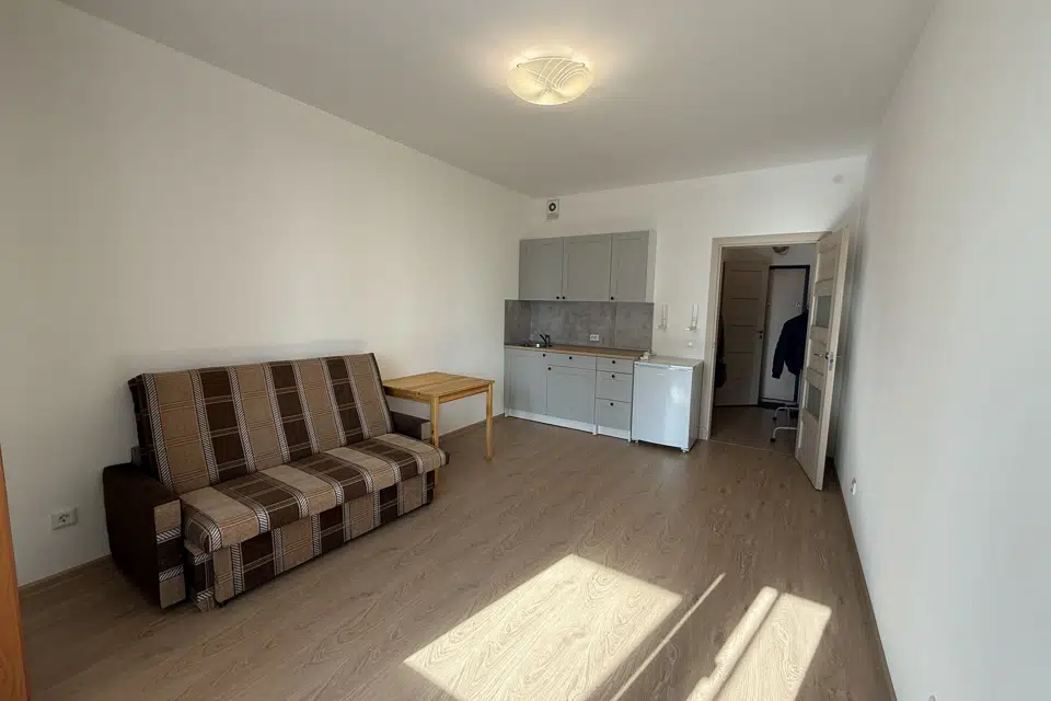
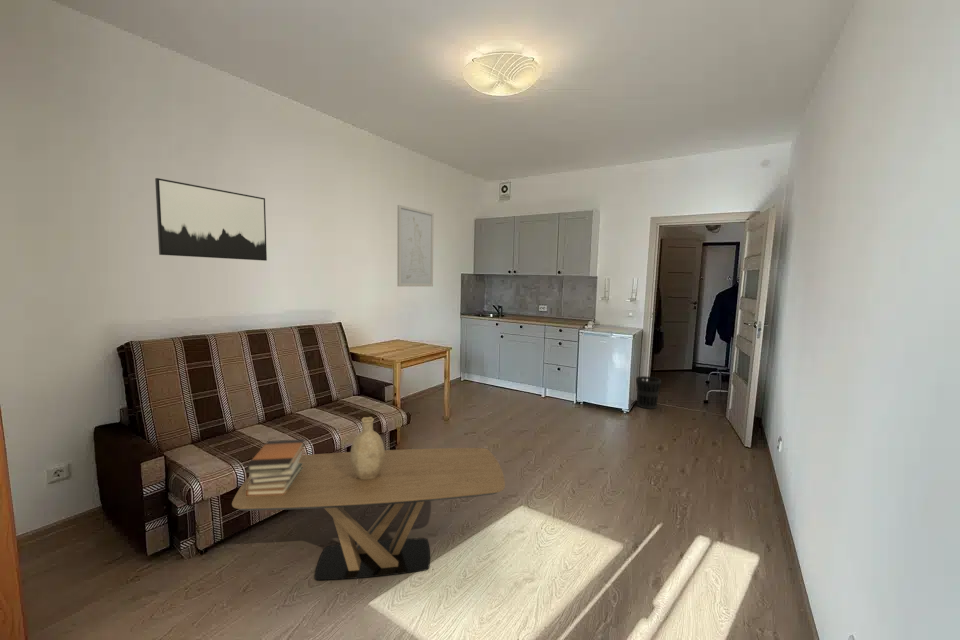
+ decorative vase (367, 446)
+ wastebasket (647, 392)
+ wall art (217, 223)
+ coffee table (379, 516)
+ wall art (416, 248)
+ book stack (277, 465)
